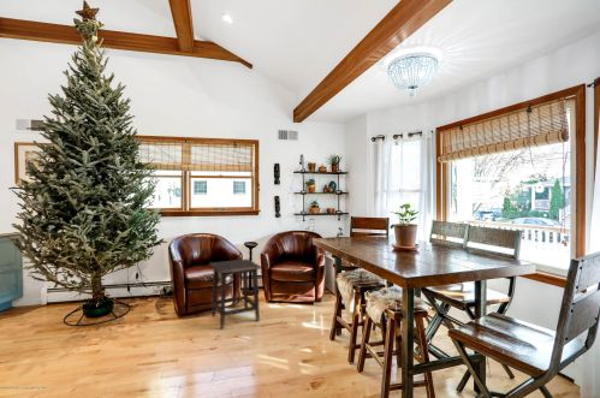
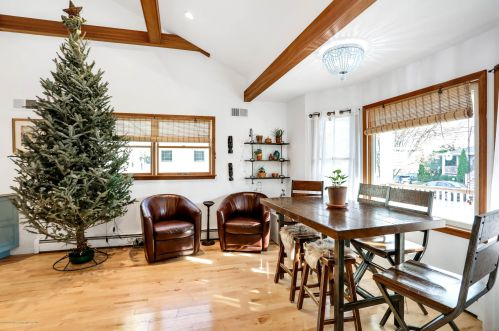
- side table (234, 297)
